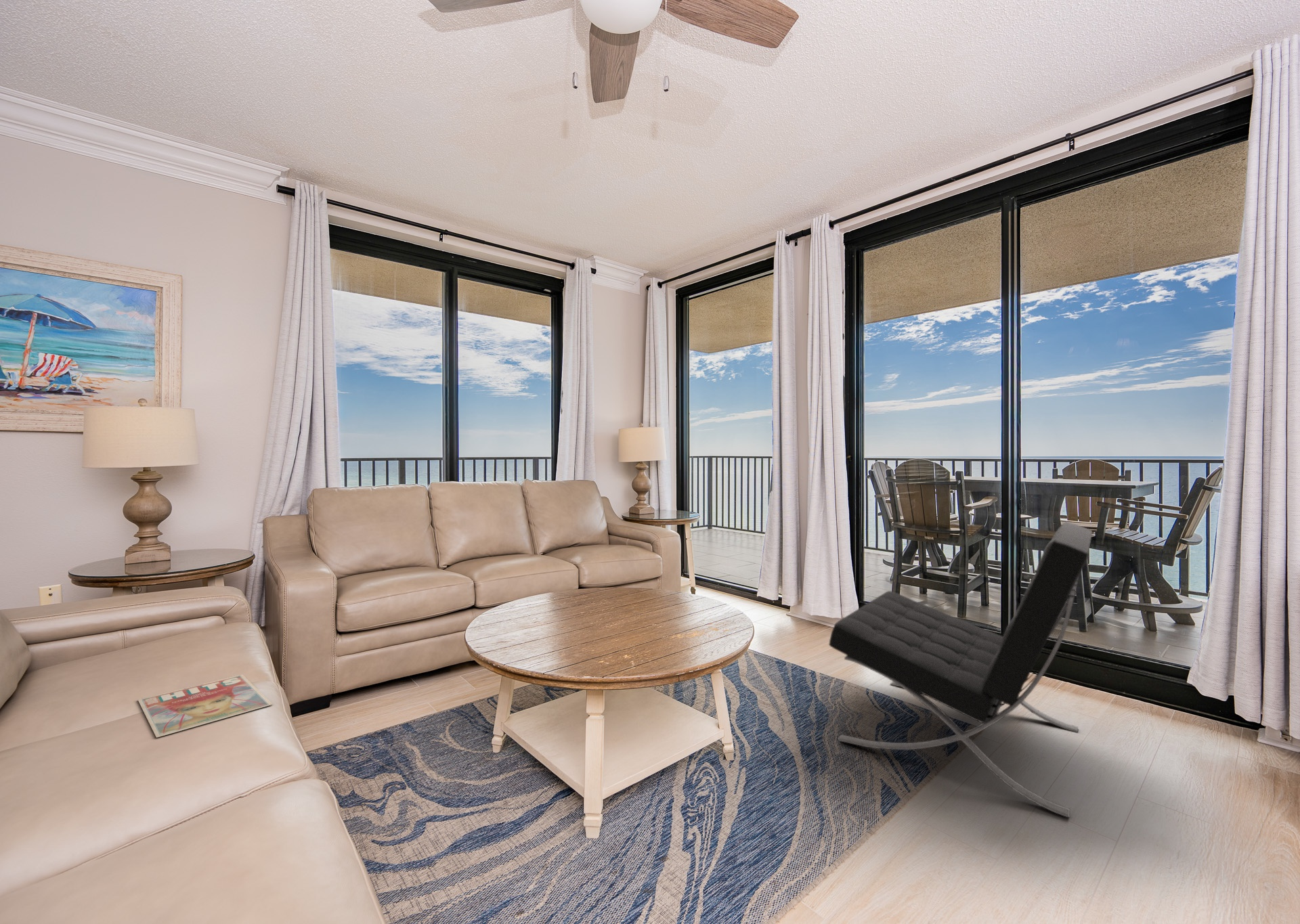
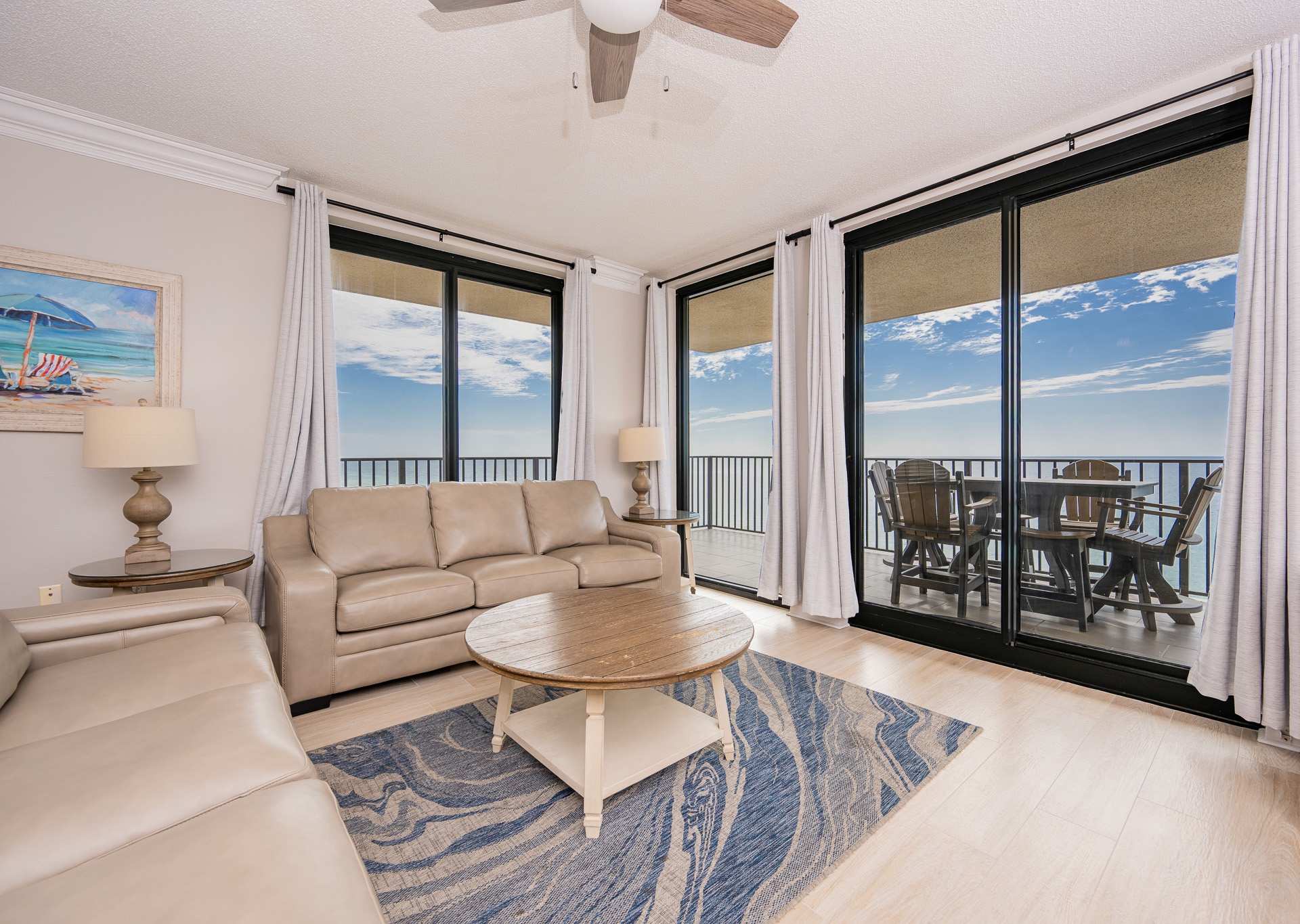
- lounge chair (960, 628)
- magazine (204, 702)
